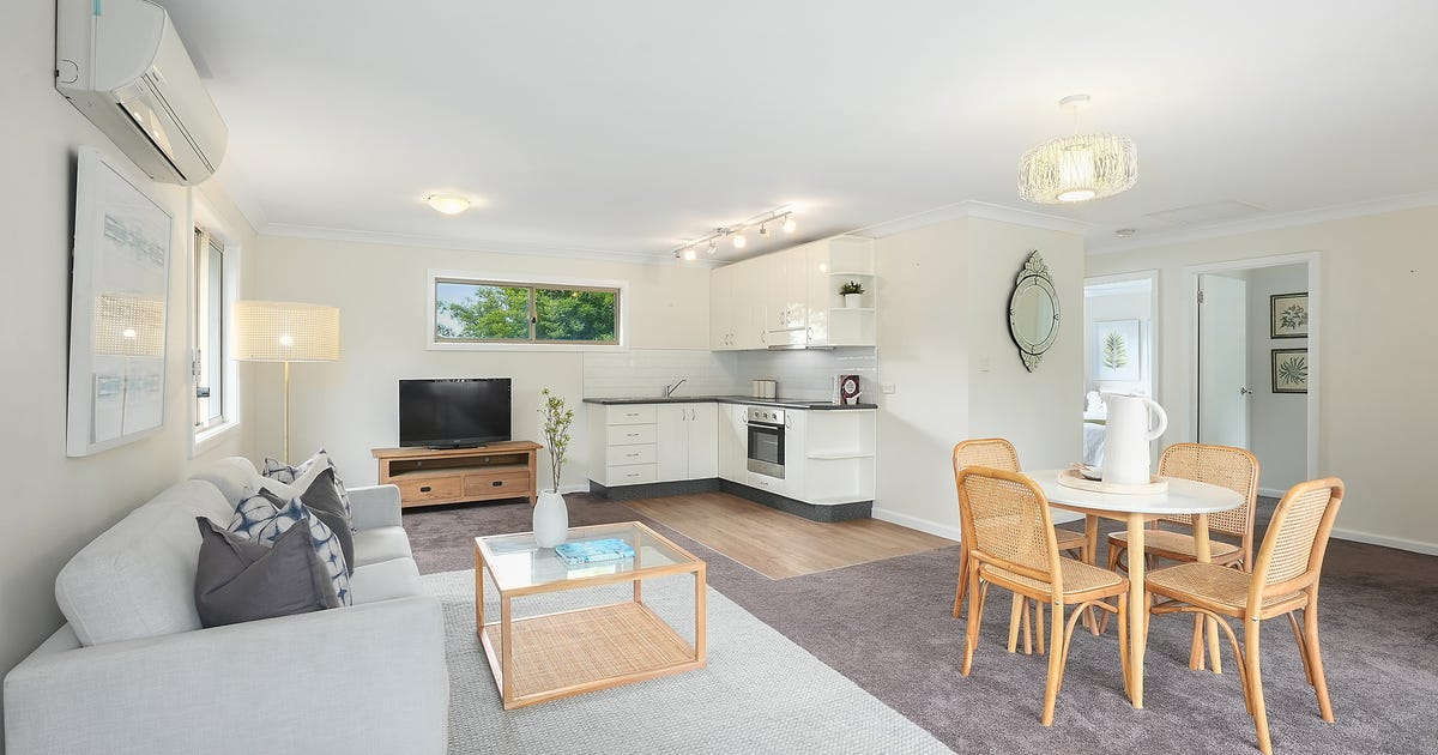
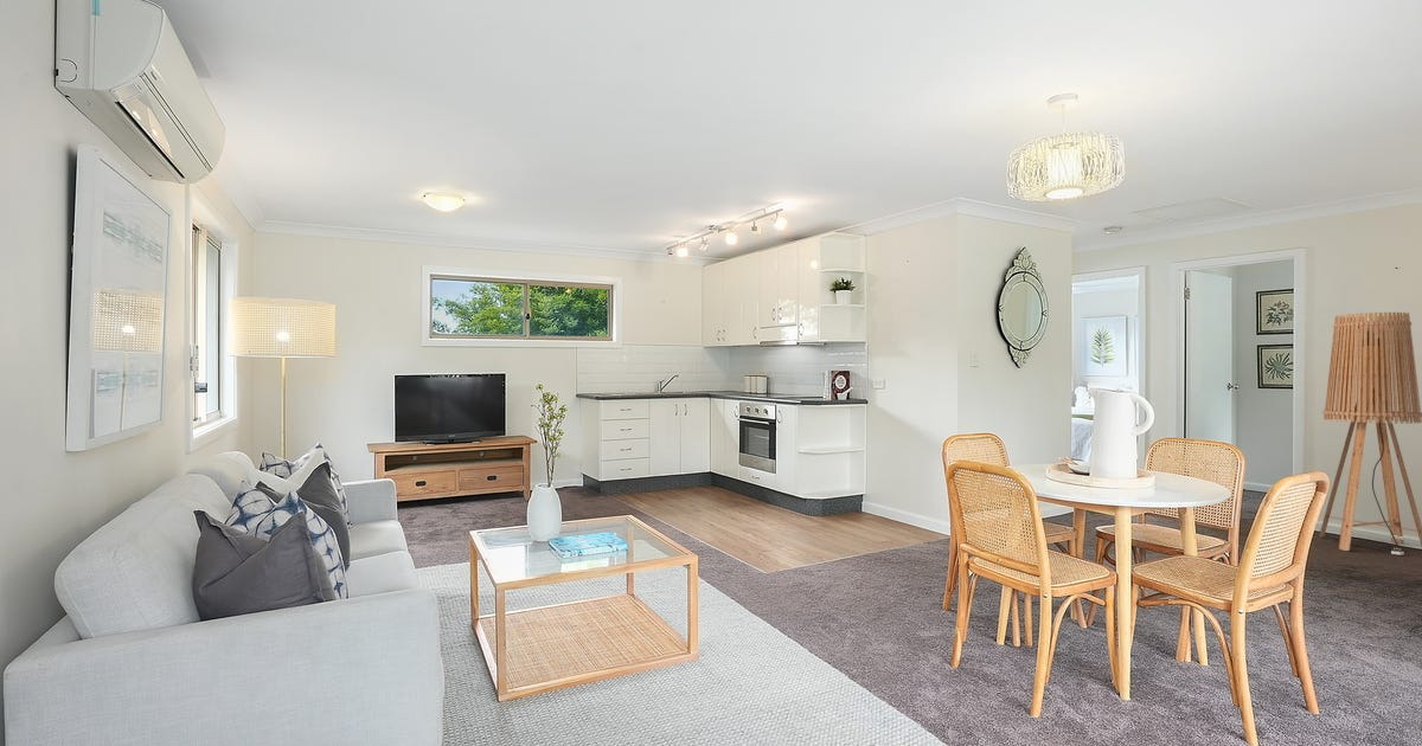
+ floor lamp (1365, 430)
